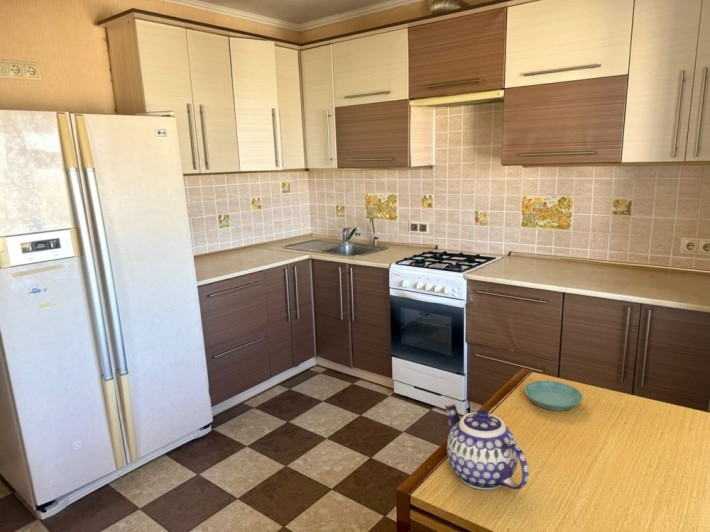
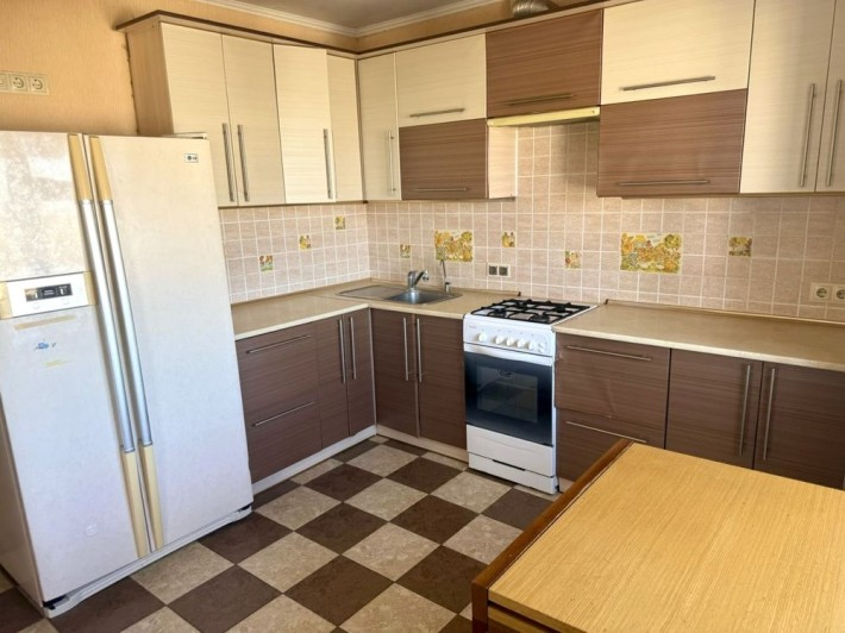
- saucer (552, 396)
- teapot (482, 443)
